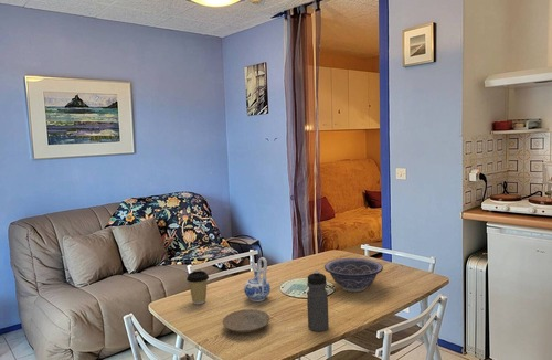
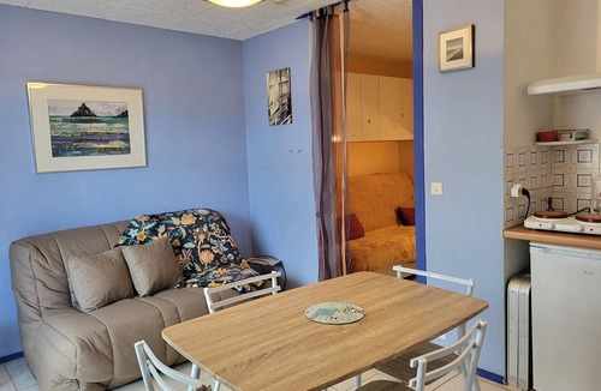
- coffee cup (198, 287)
- ceramic pitcher (256, 277)
- water bottle (317, 299)
- decorative bowl (353, 276)
- plate (246, 322)
